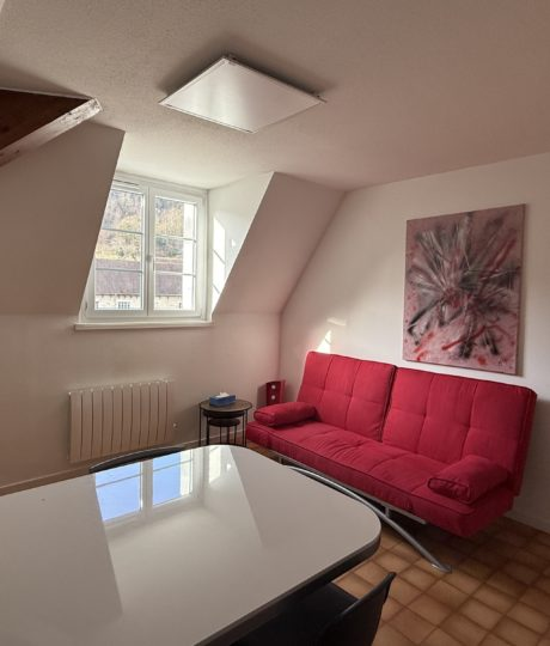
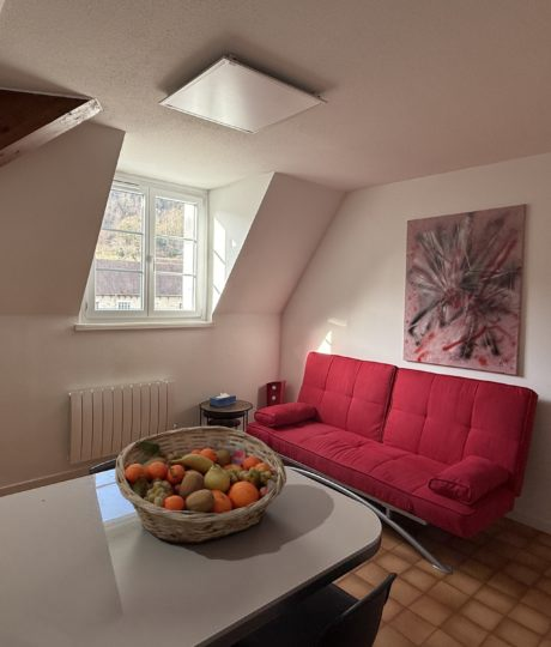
+ fruit basket (204, 478)
